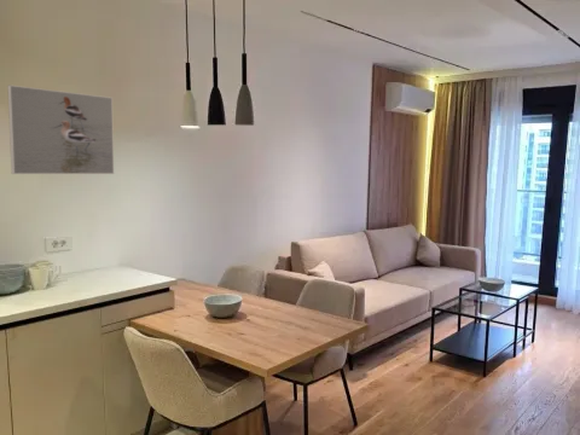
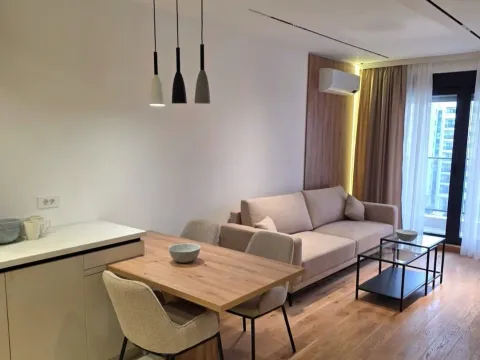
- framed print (64, 133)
